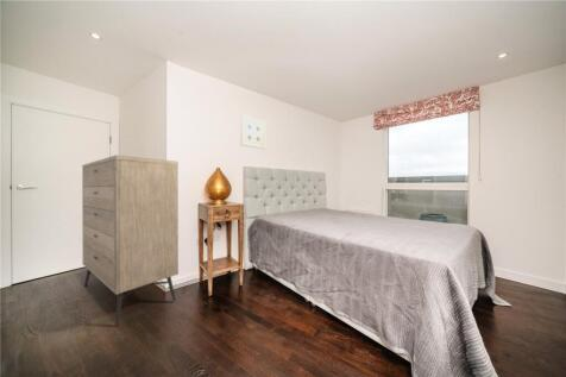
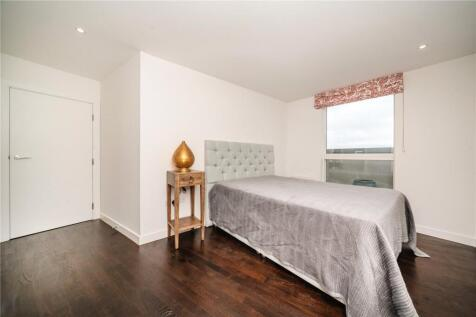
- wall art (253, 132)
- dresser (126, 228)
